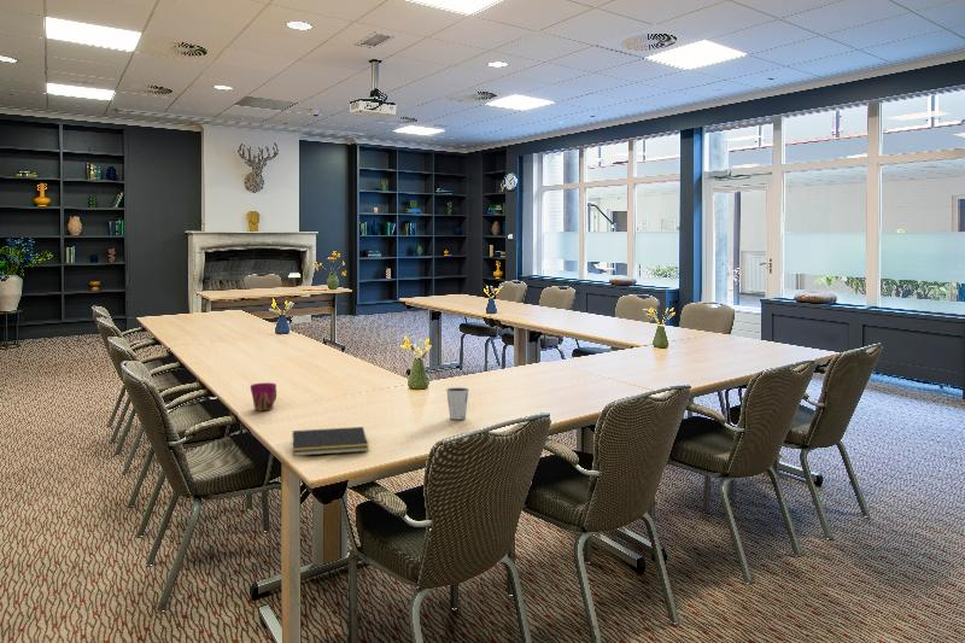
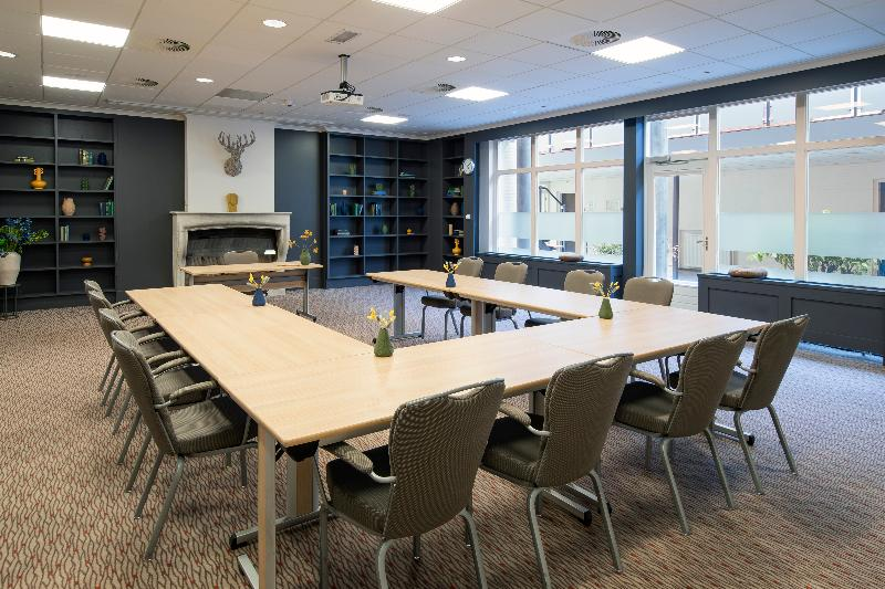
- cup (265, 396)
- dixie cup (457, 403)
- notepad (329, 440)
